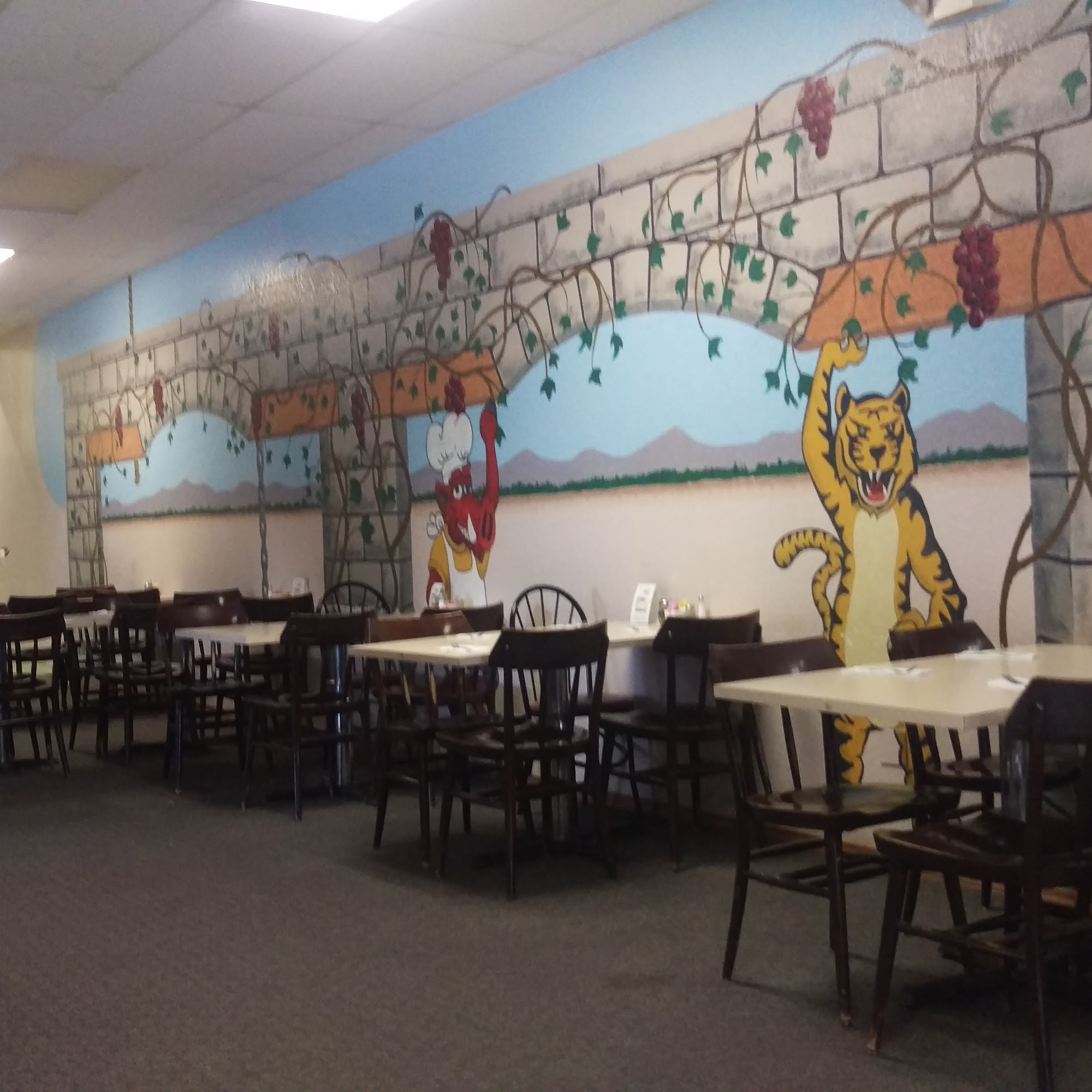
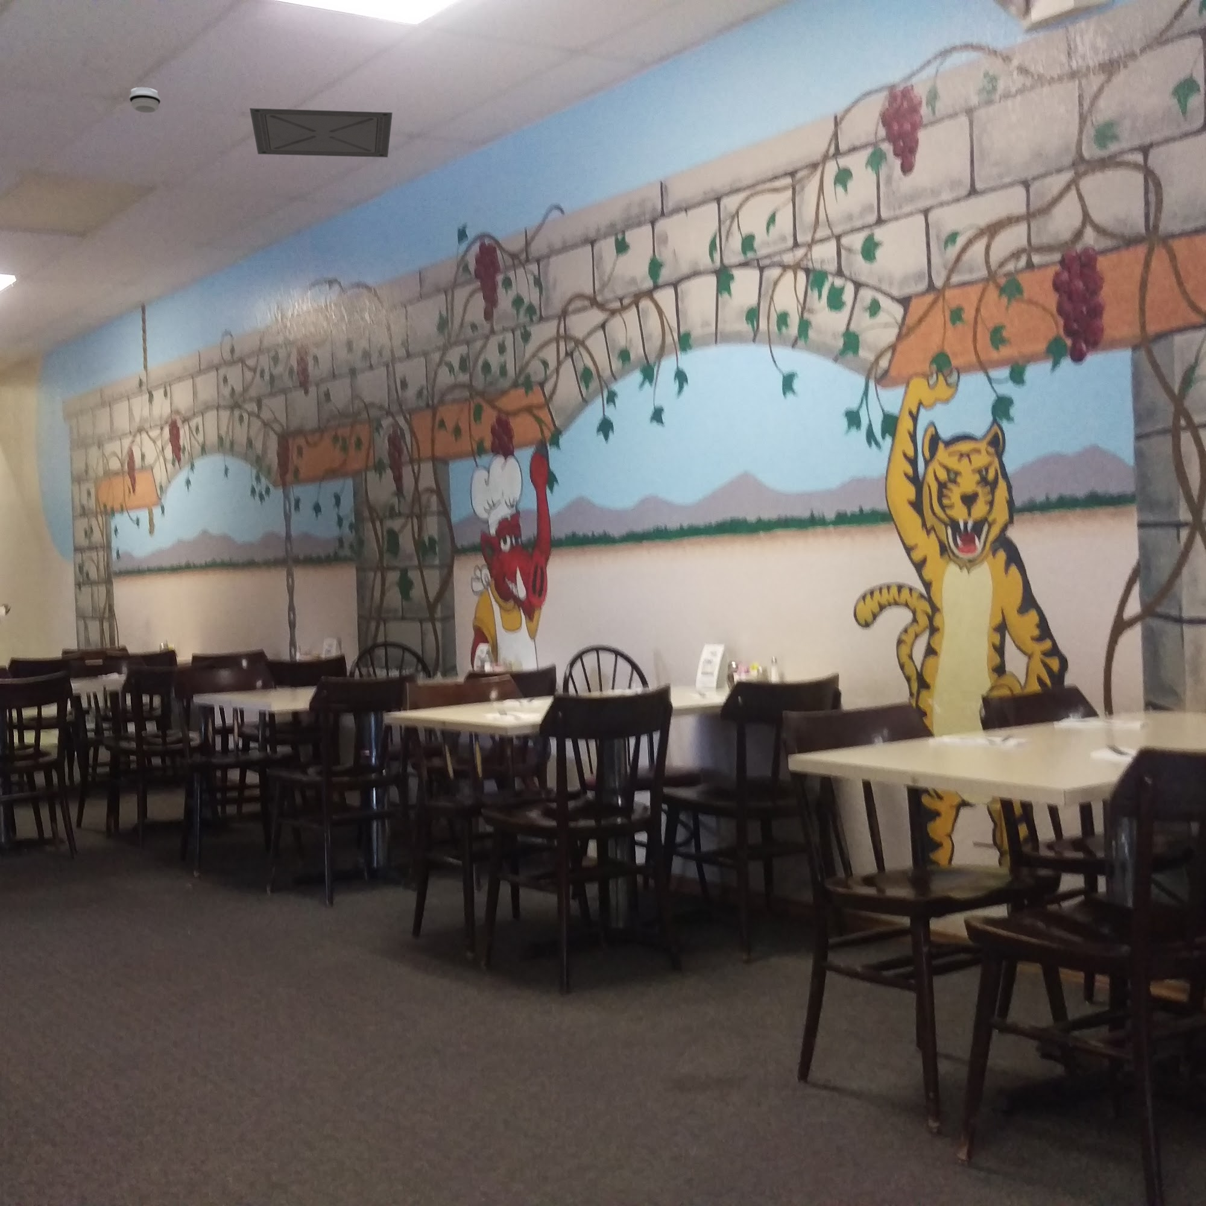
+ smoke detector (145, 100)
+ ceiling vent (322, 134)
